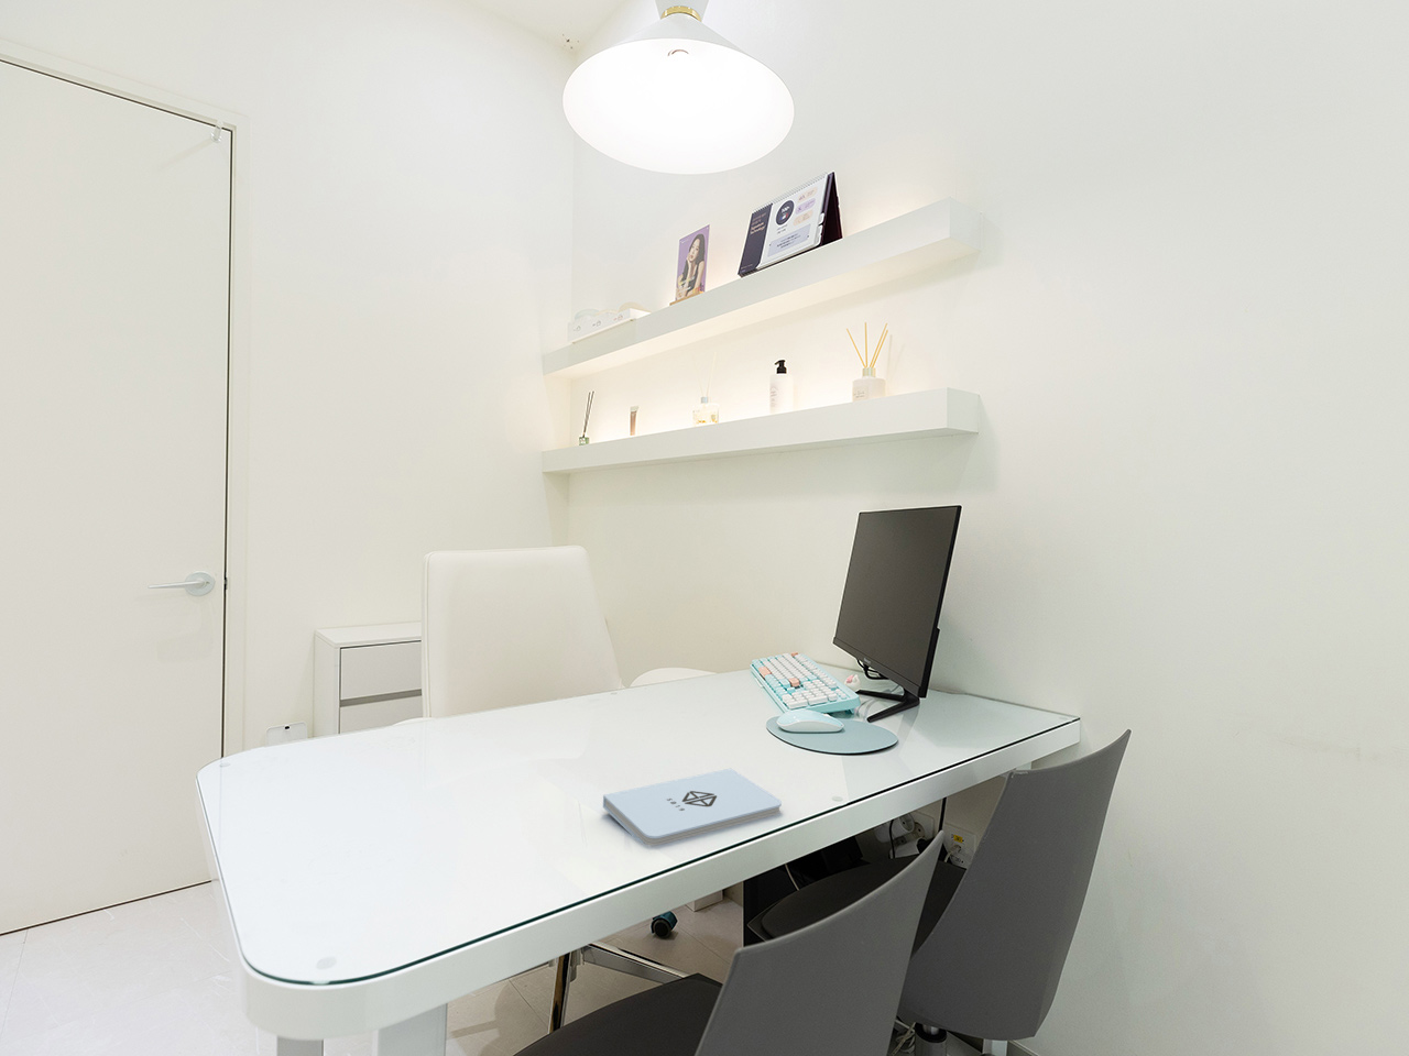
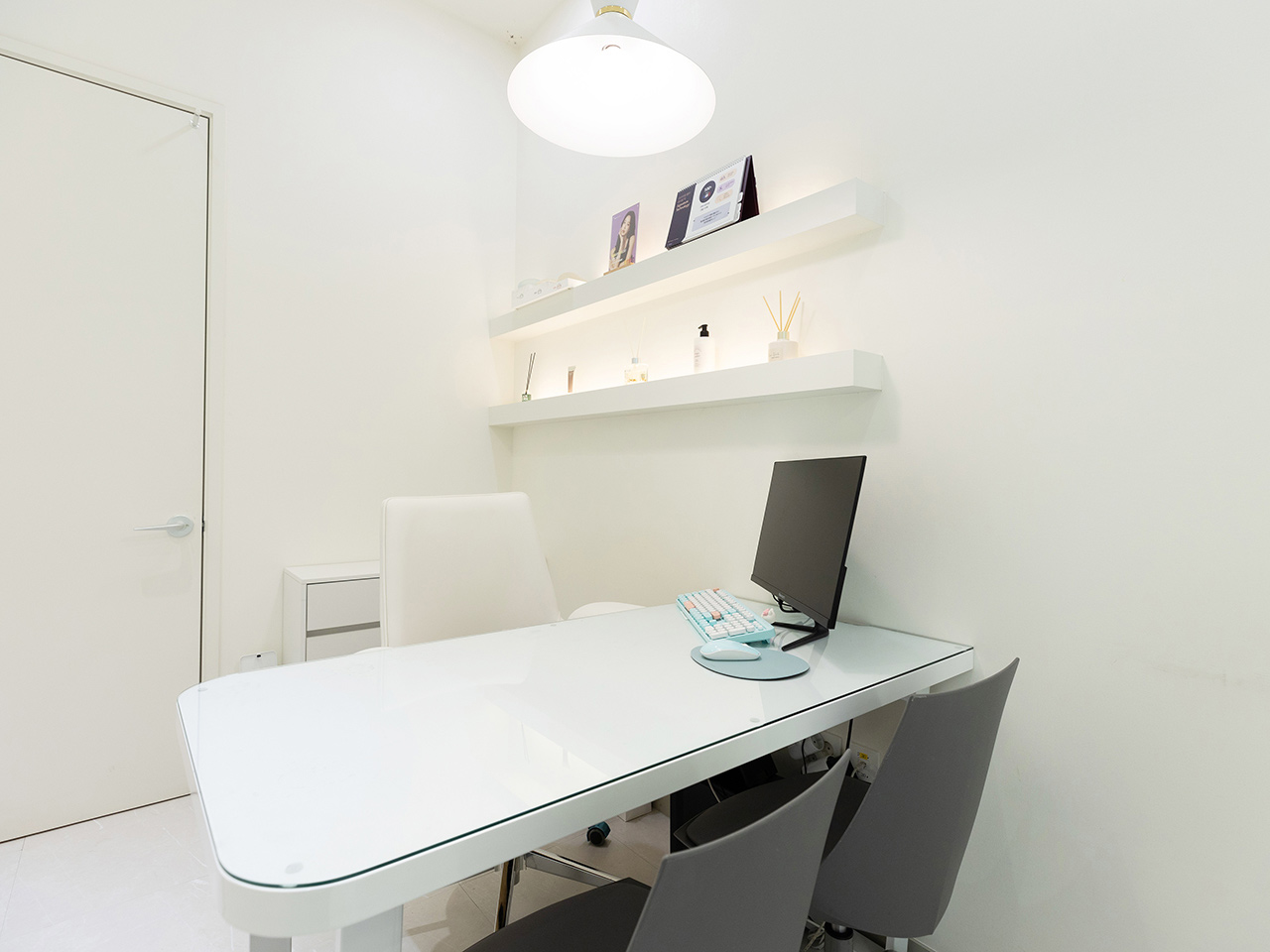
- notepad (695, 805)
